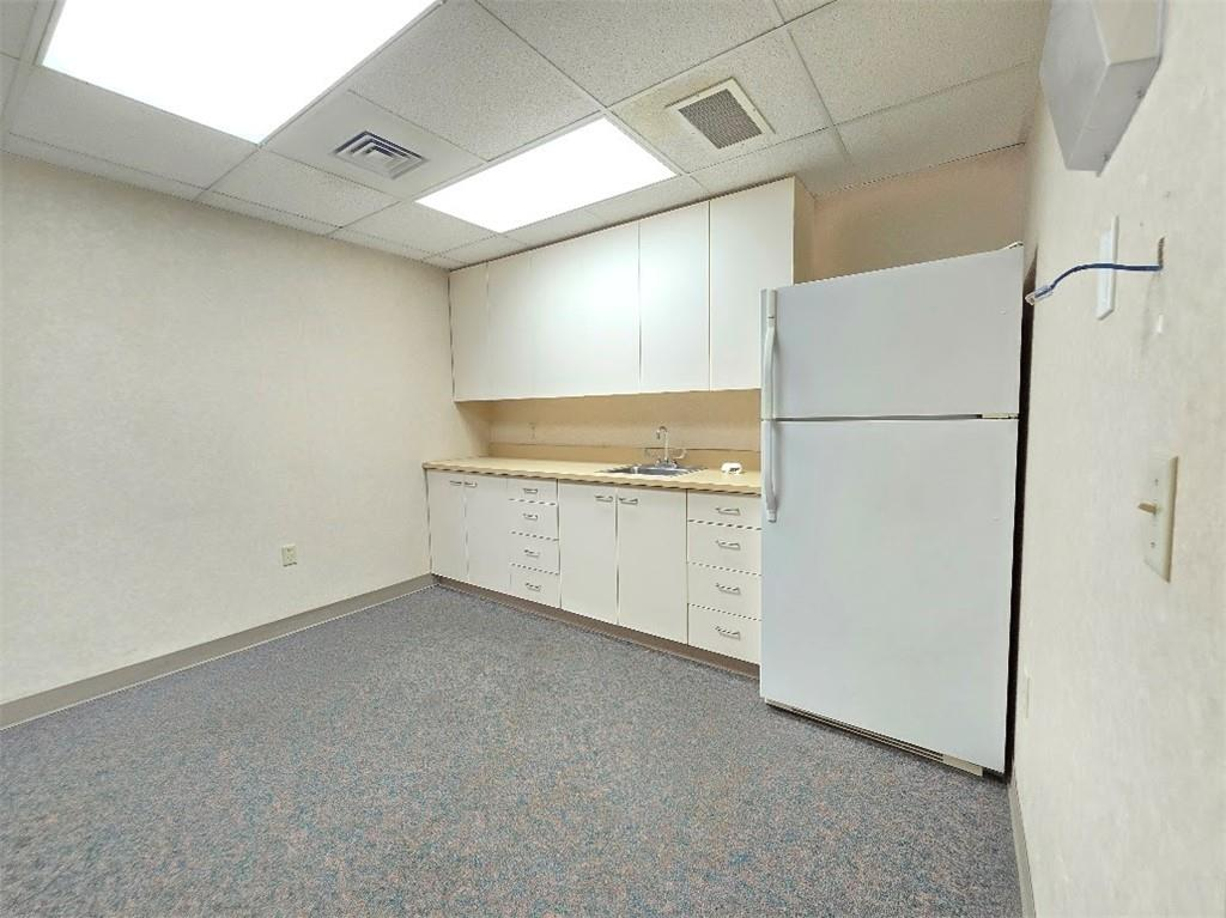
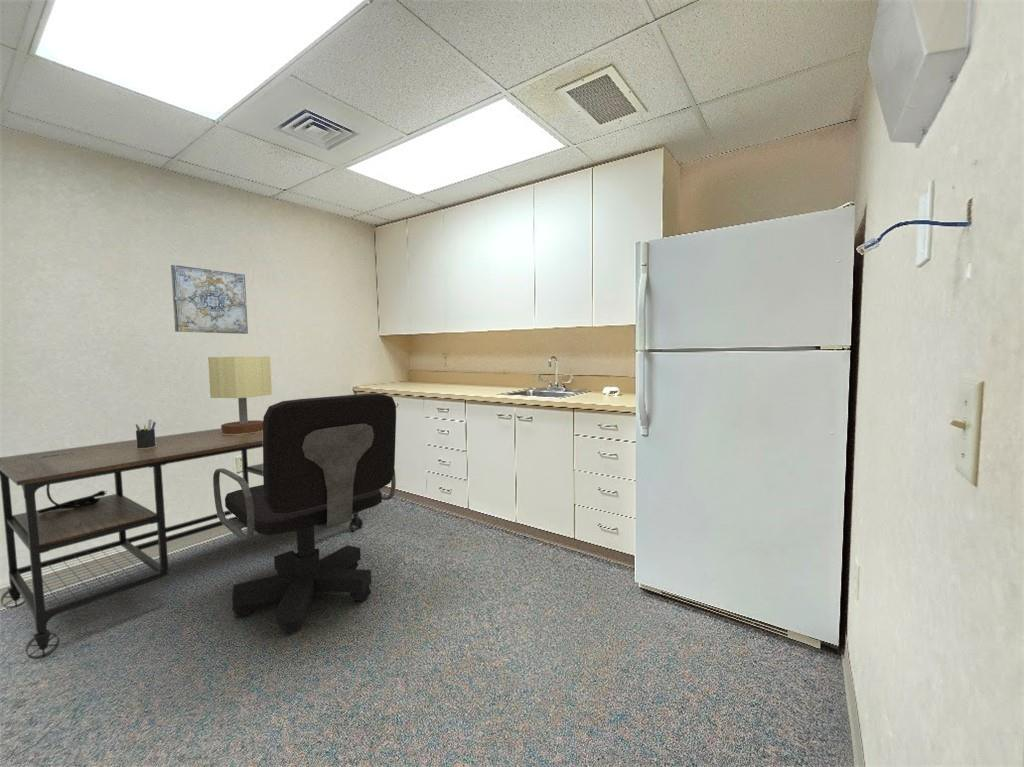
+ wall art (211, 301)
+ desk (213, 514)
+ pen holder (146, 432)
+ office chair (308, 498)
+ table lamp (242, 393)
